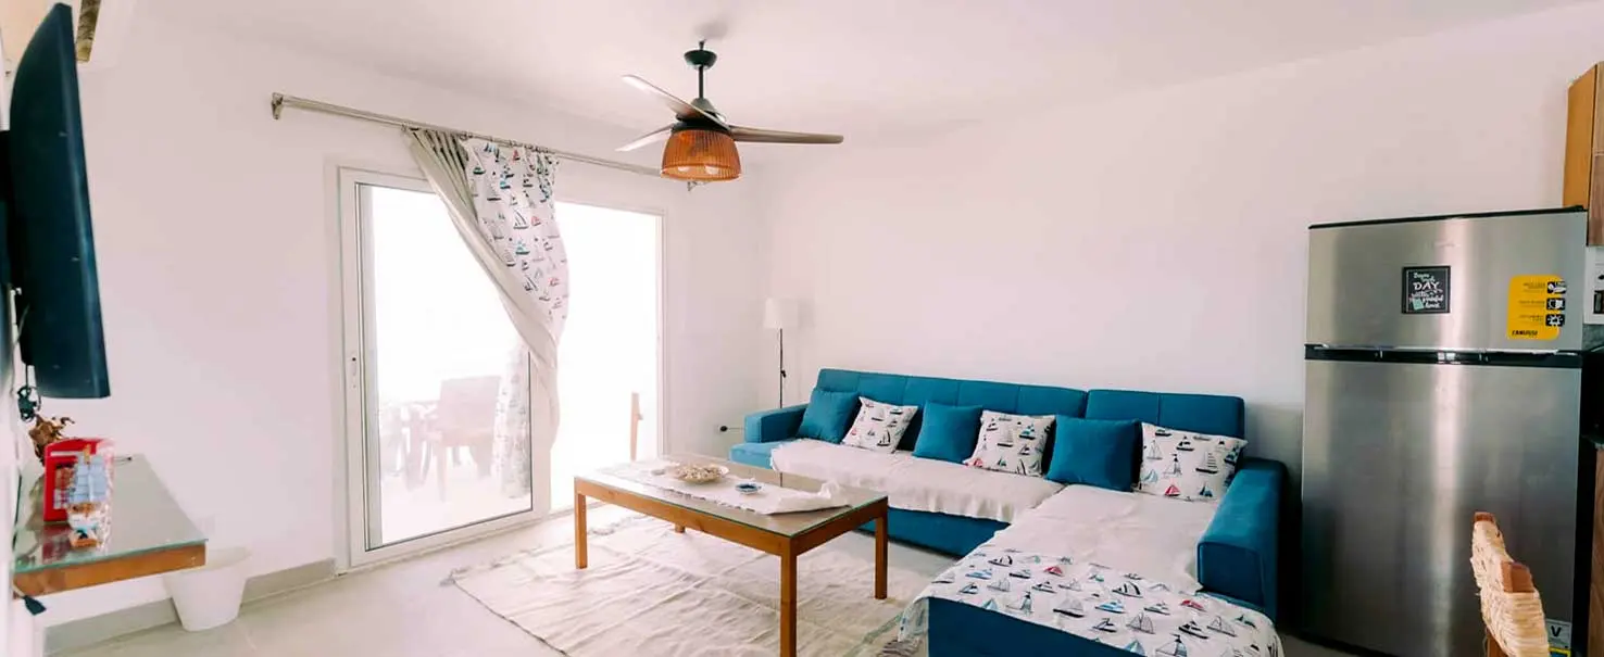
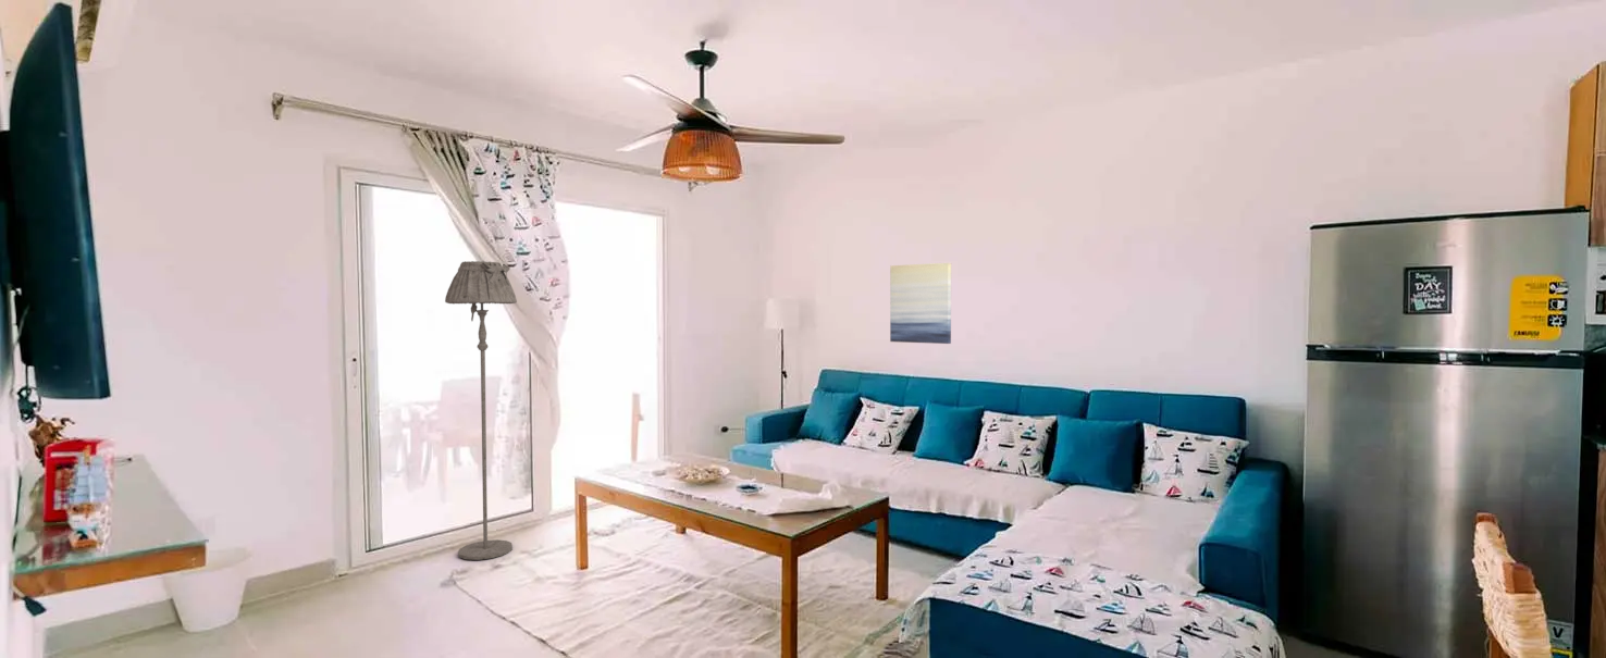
+ floor lamp (483, 407)
+ wall art (919, 303)
